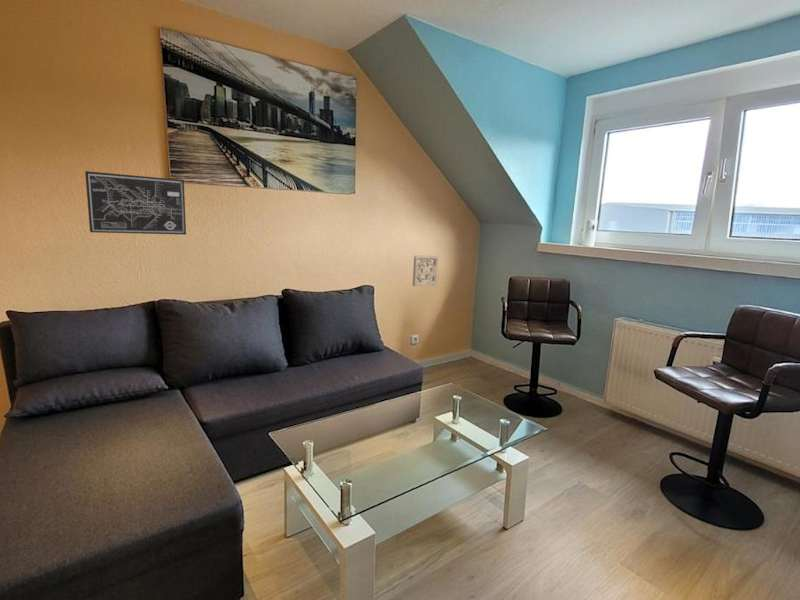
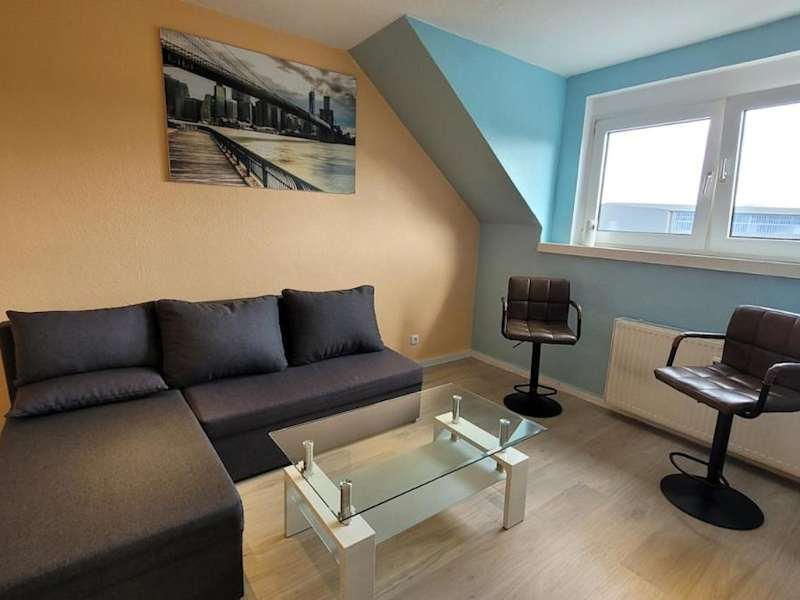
- wall art (138, 205)
- wall ornament (425, 270)
